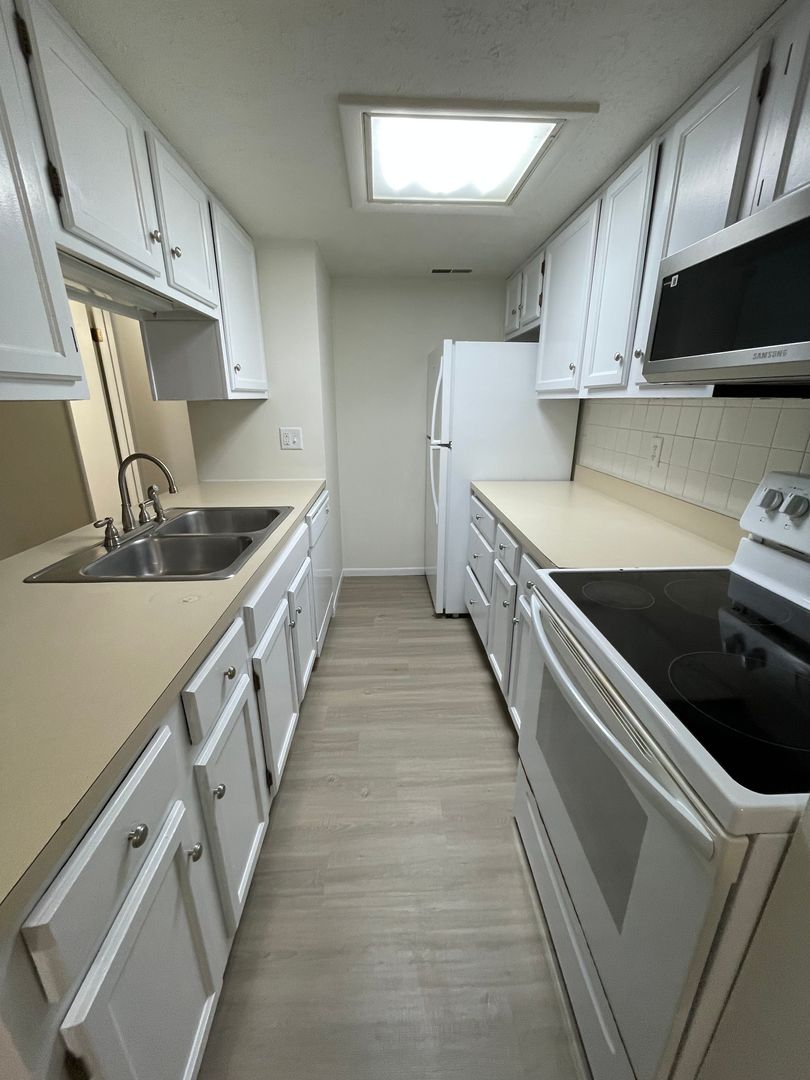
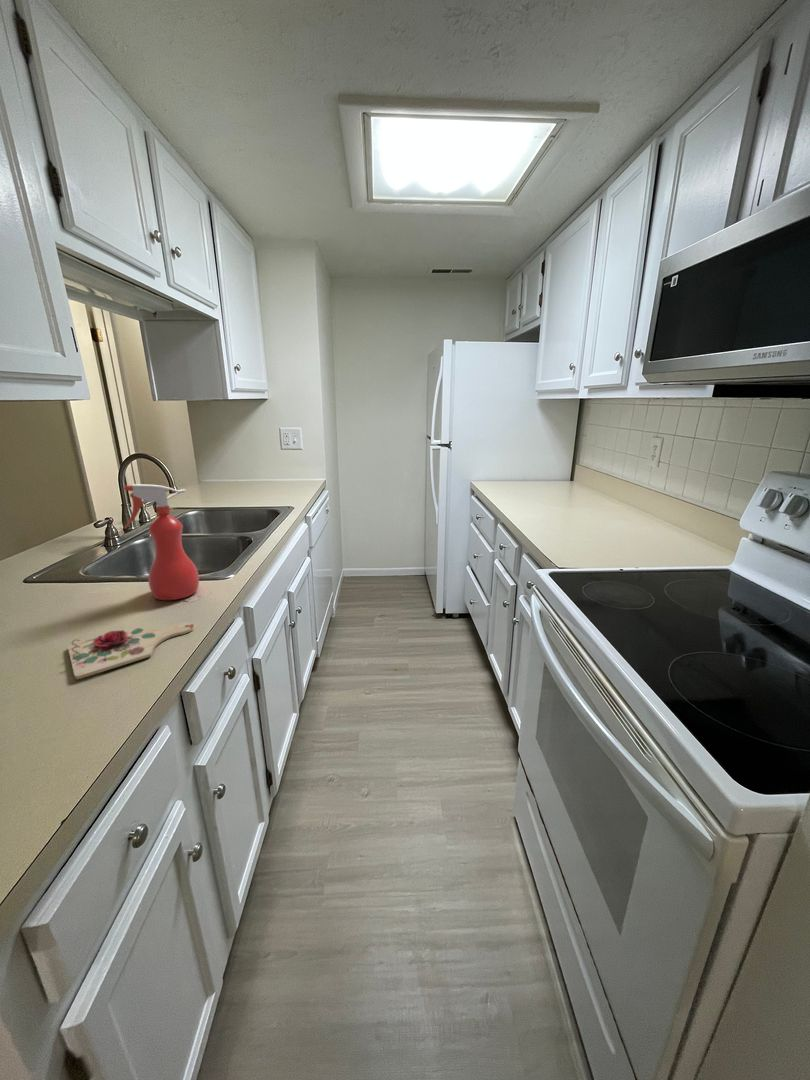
+ cutting board (136, 638)
+ spray bottle (161, 540)
